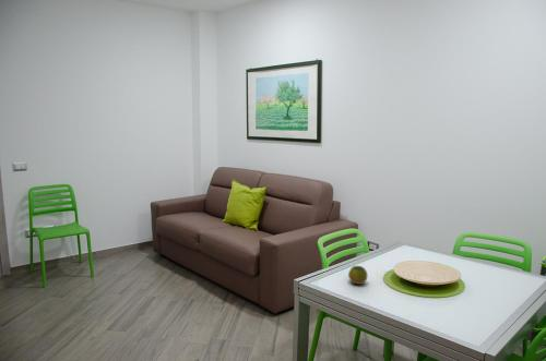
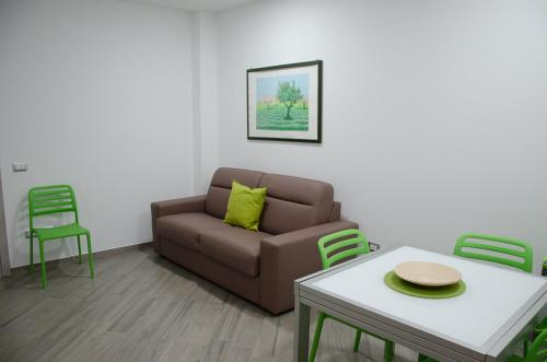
- fruit (357, 275)
